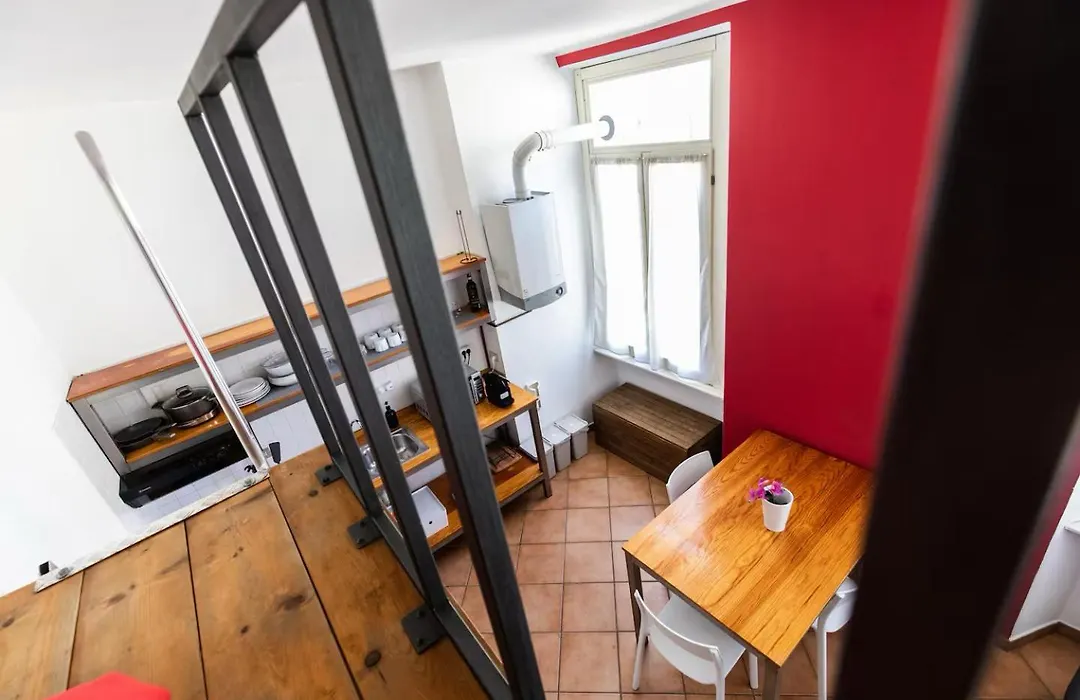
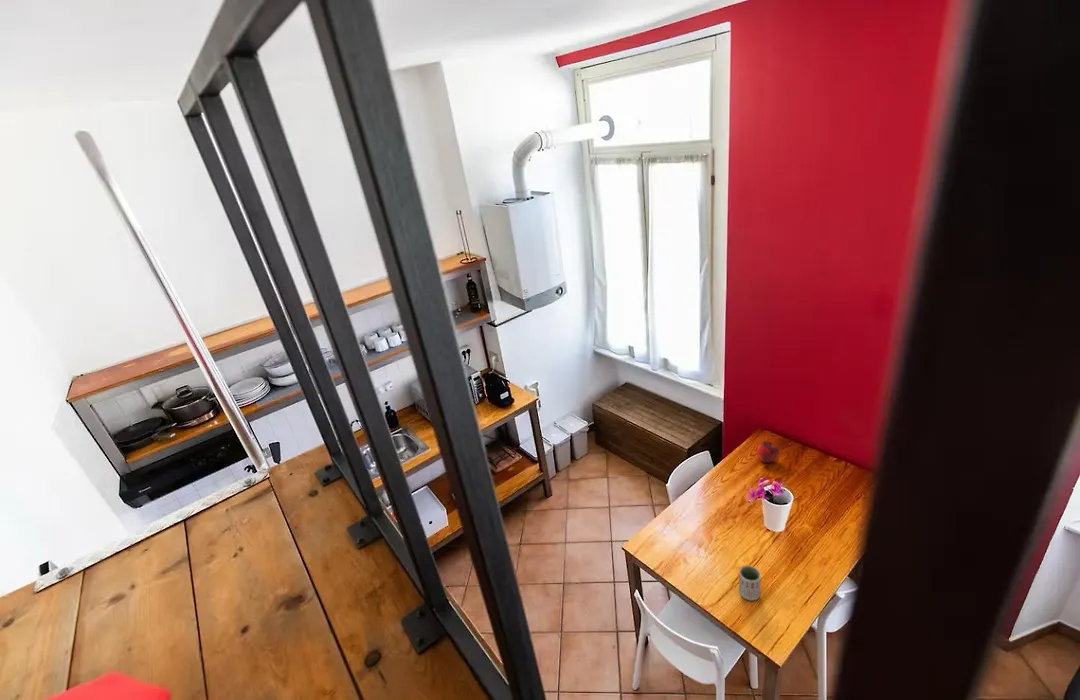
+ cup (749, 583)
+ apple (767, 452)
